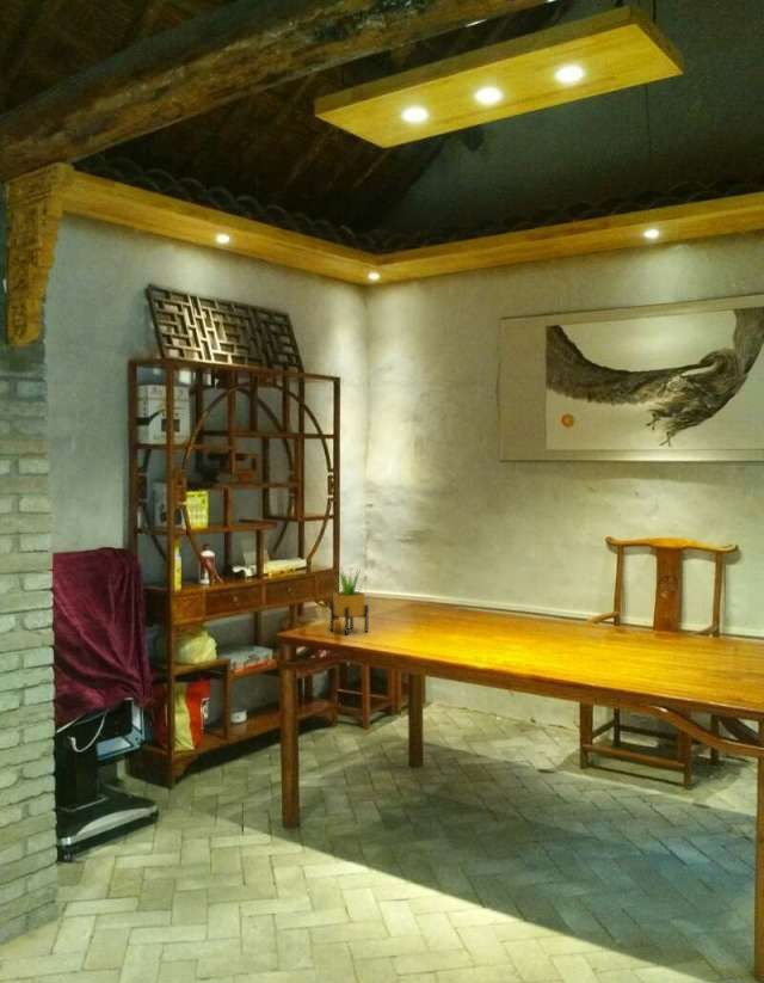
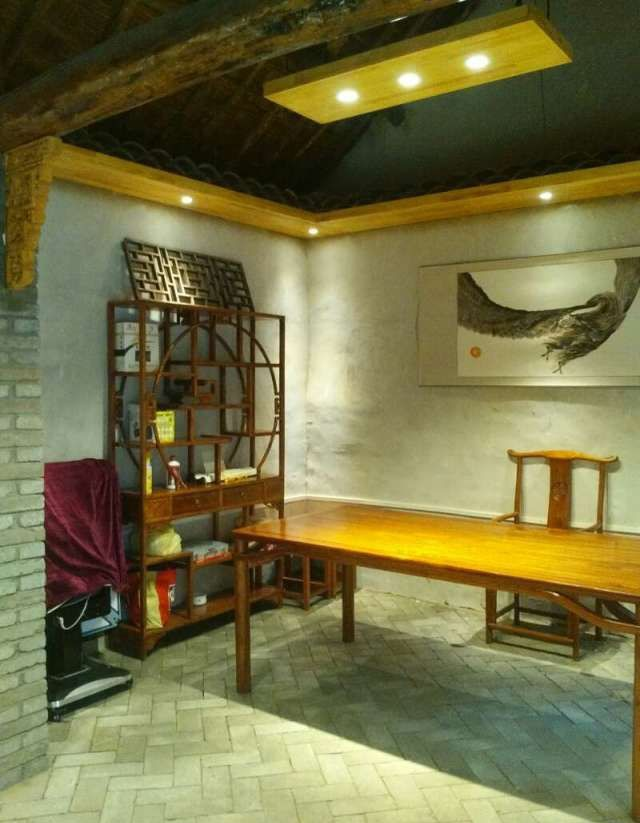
- potted plant (349, 598)
